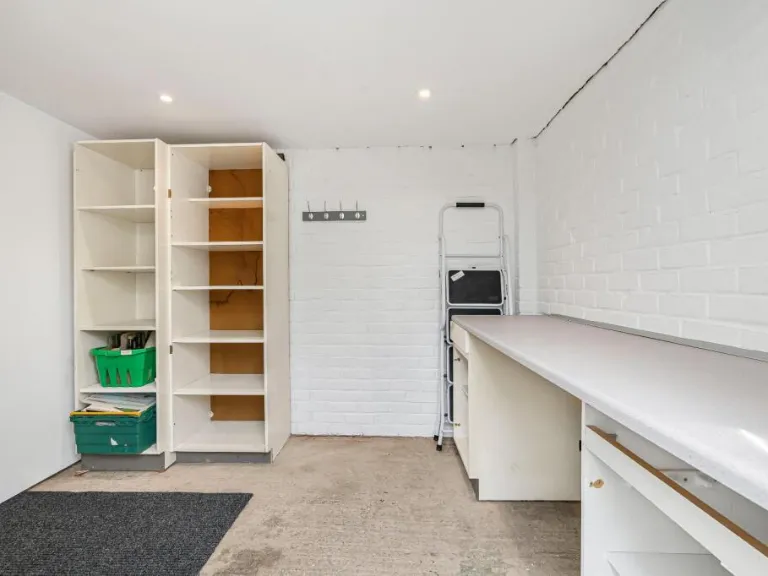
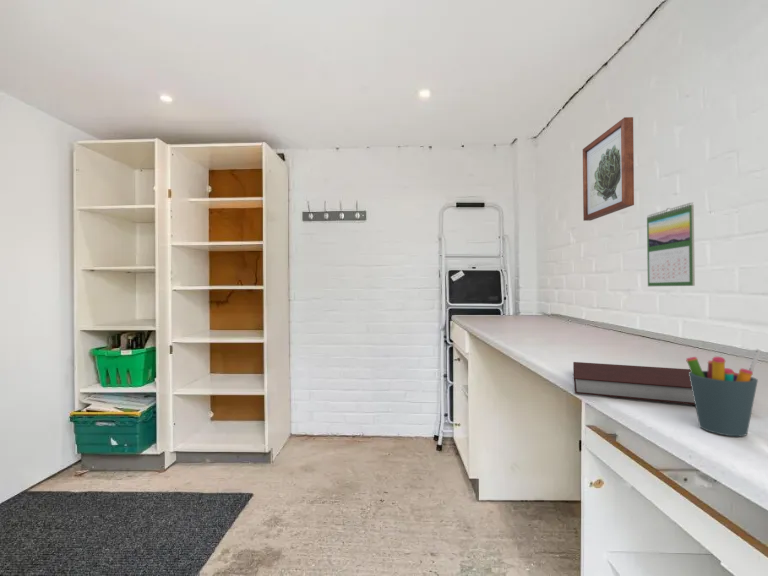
+ pen holder (721, 388)
+ calendar (668, 246)
+ notebook (640, 381)
+ wall art (605, 174)
